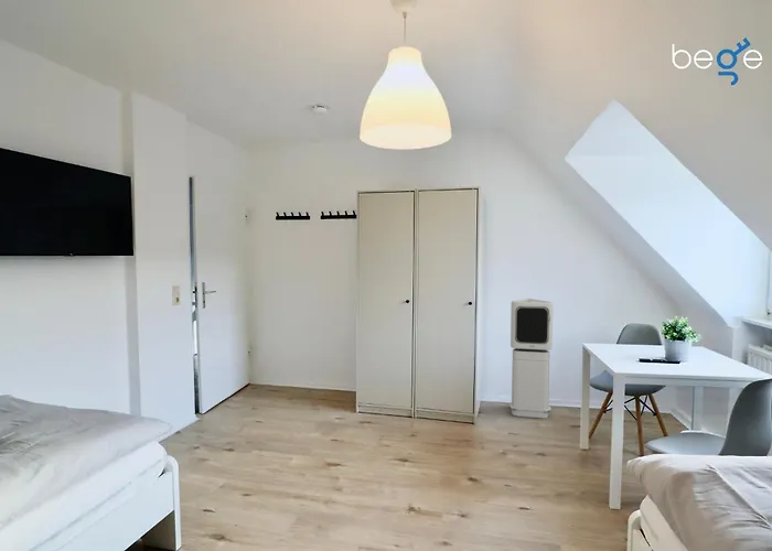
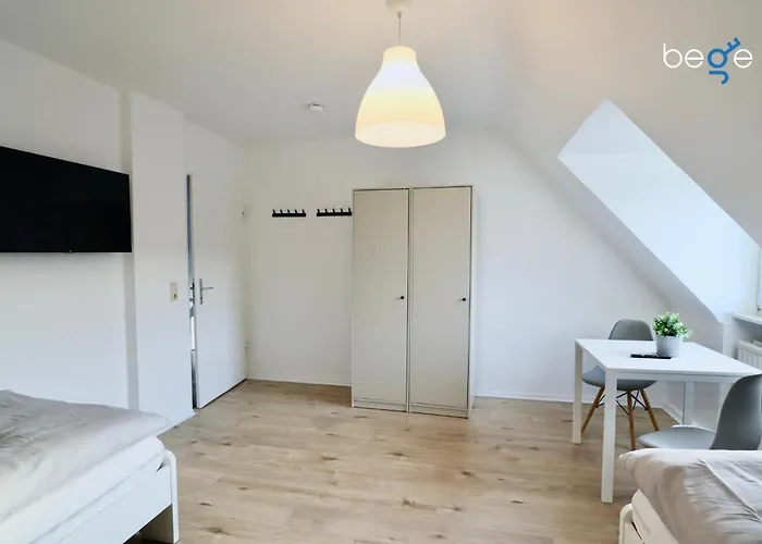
- air purifier (529, 356)
